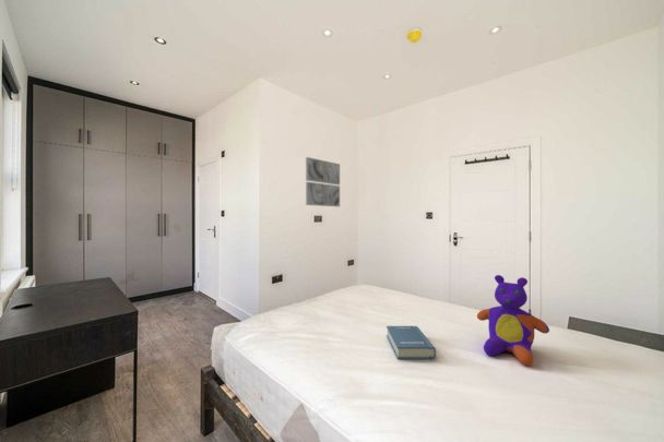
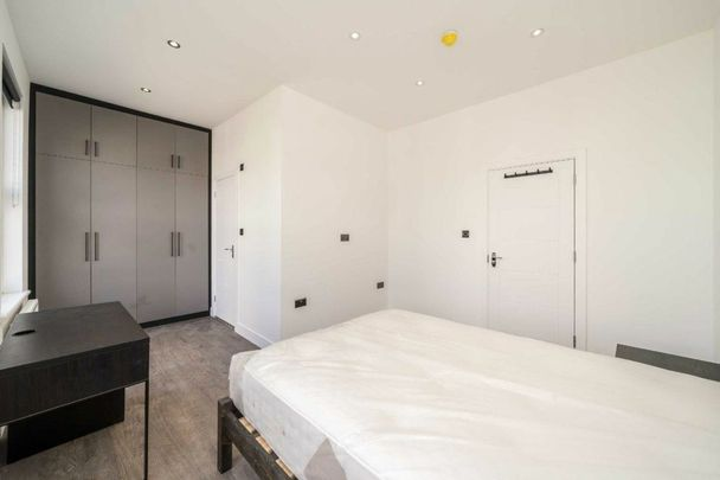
- stuffed bear (509, 314)
- wall art (323, 182)
- hardback book (408, 341)
